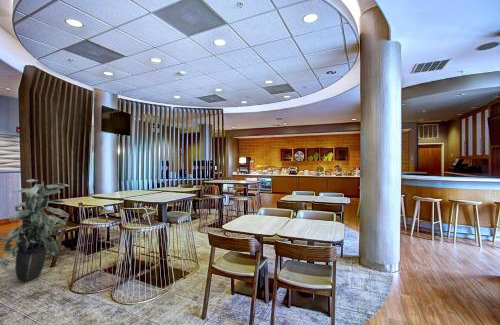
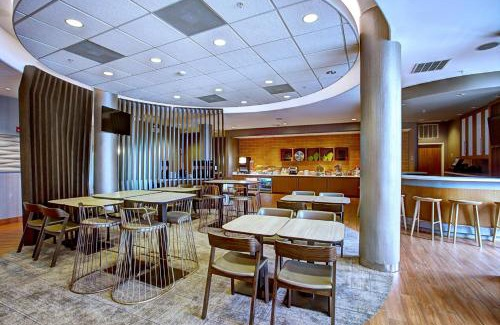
- indoor plant (36, 228)
